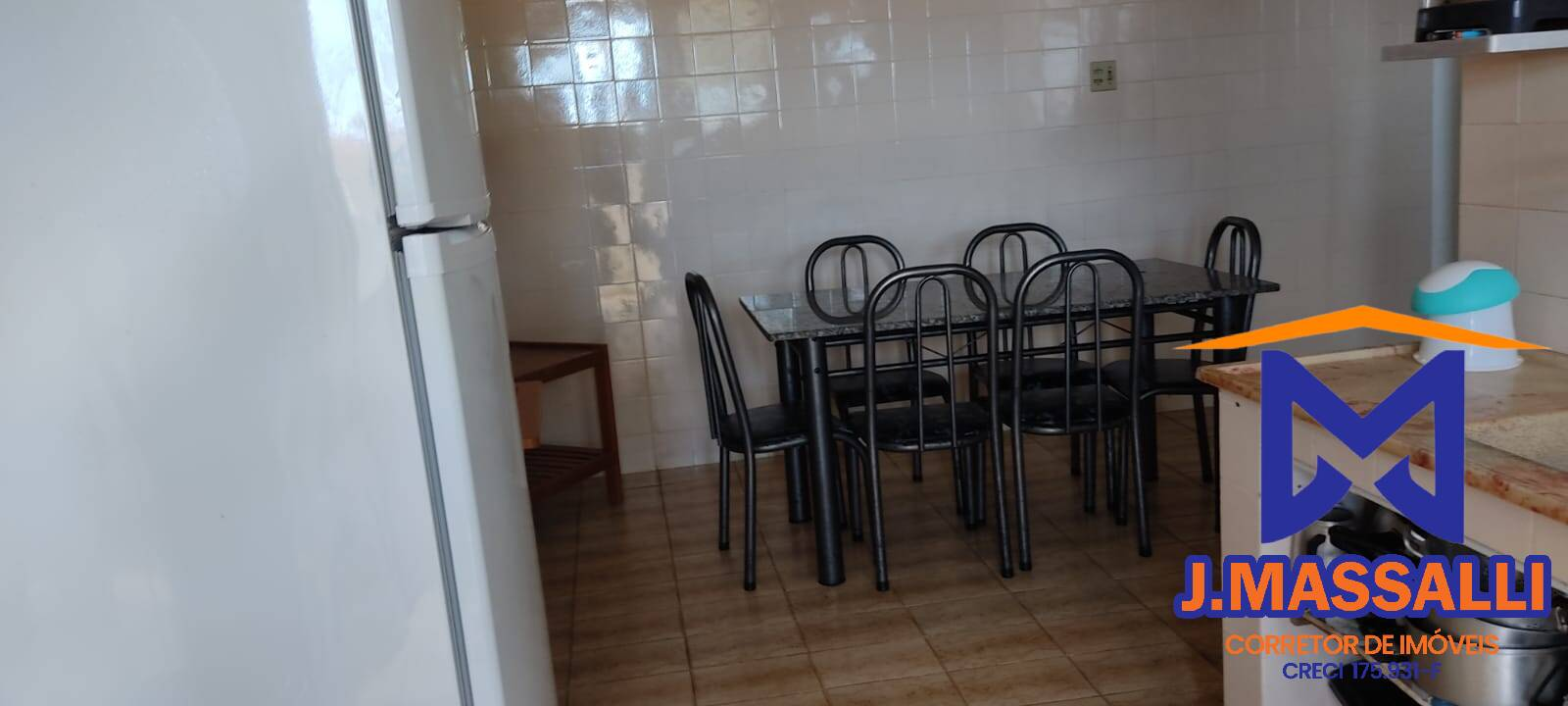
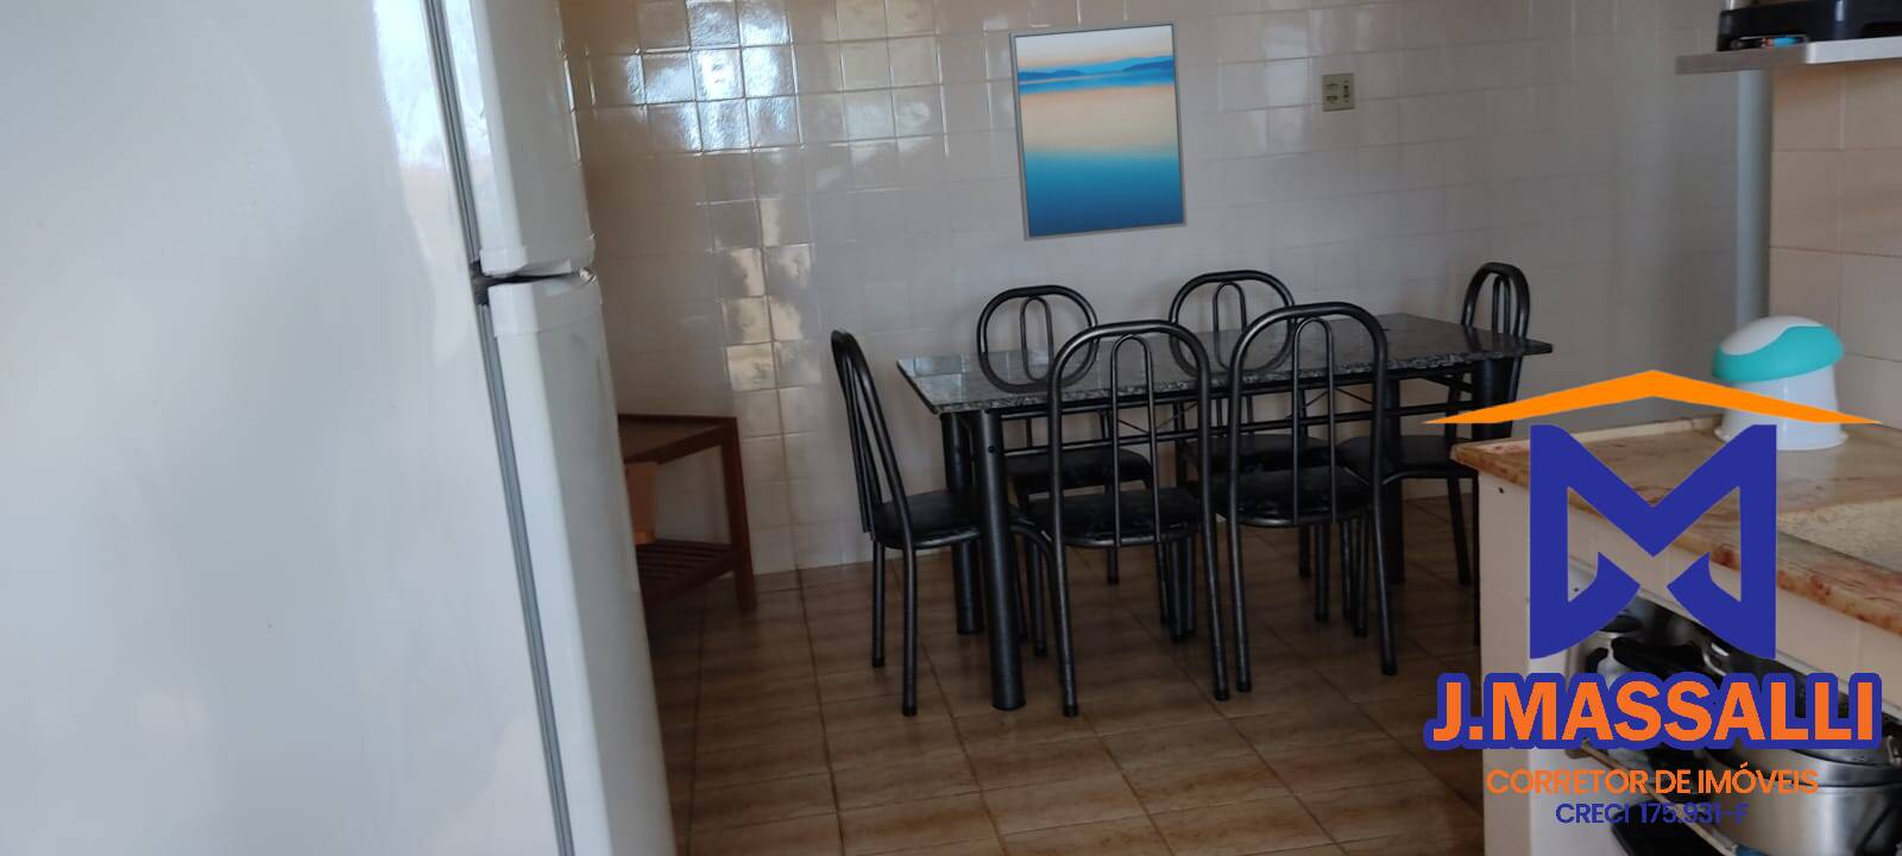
+ wall art (1099, 131)
